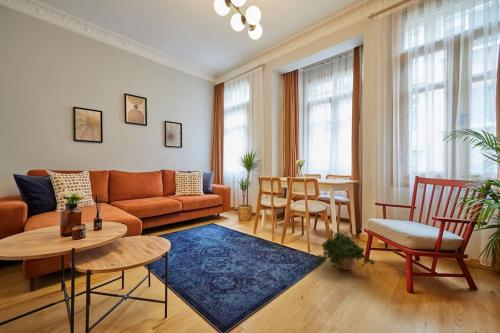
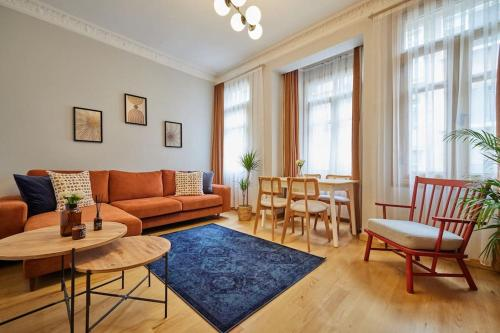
- potted plant (342, 251)
